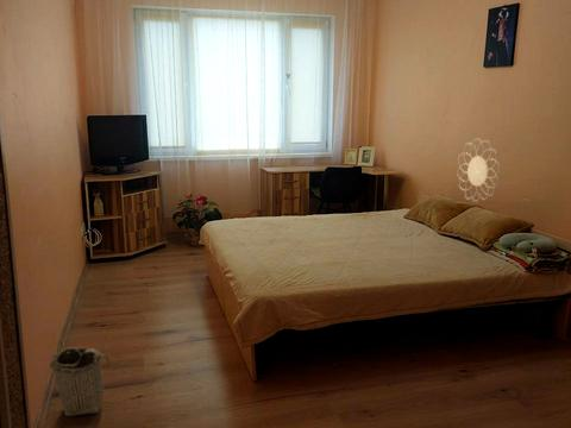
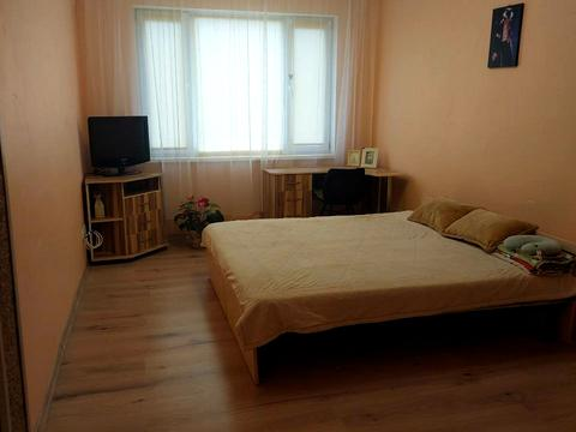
- decorative wall piece (477, 170)
- basket (82, 377)
